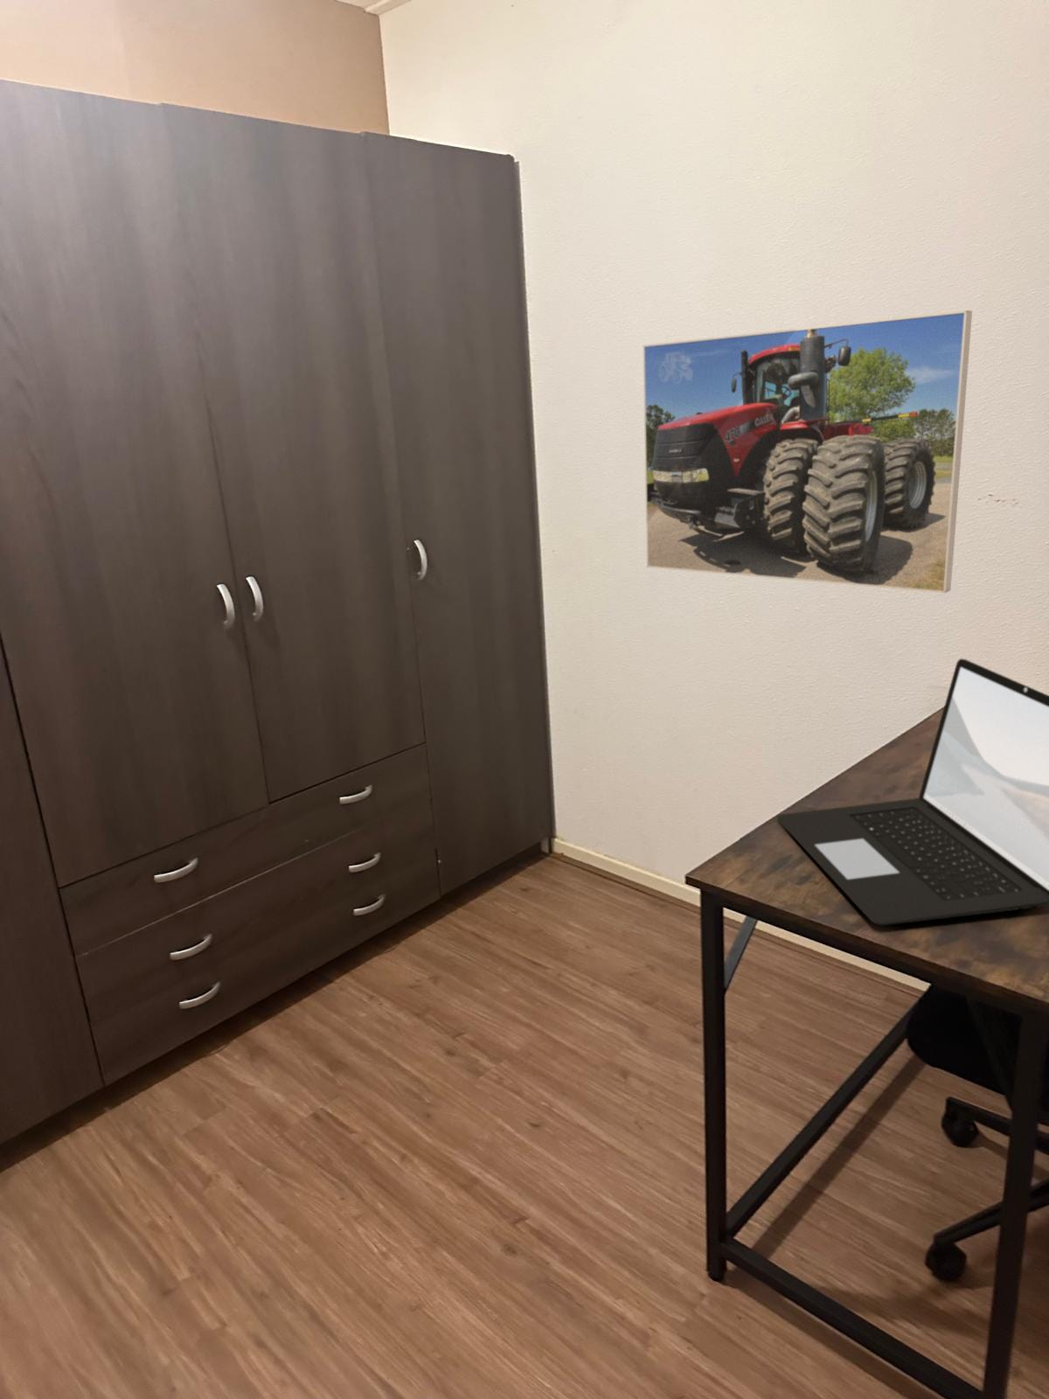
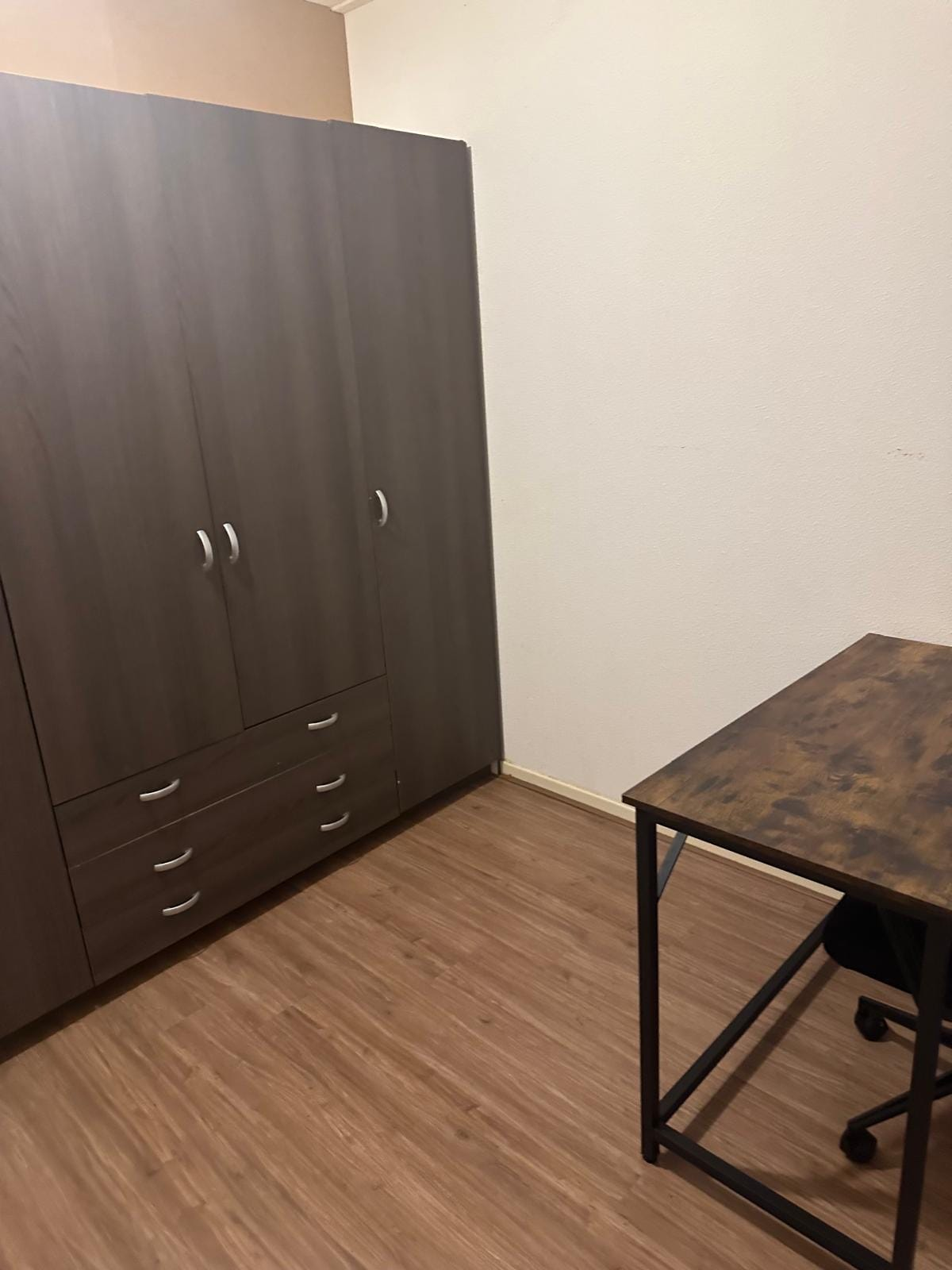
- laptop (924, 778)
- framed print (785, 458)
